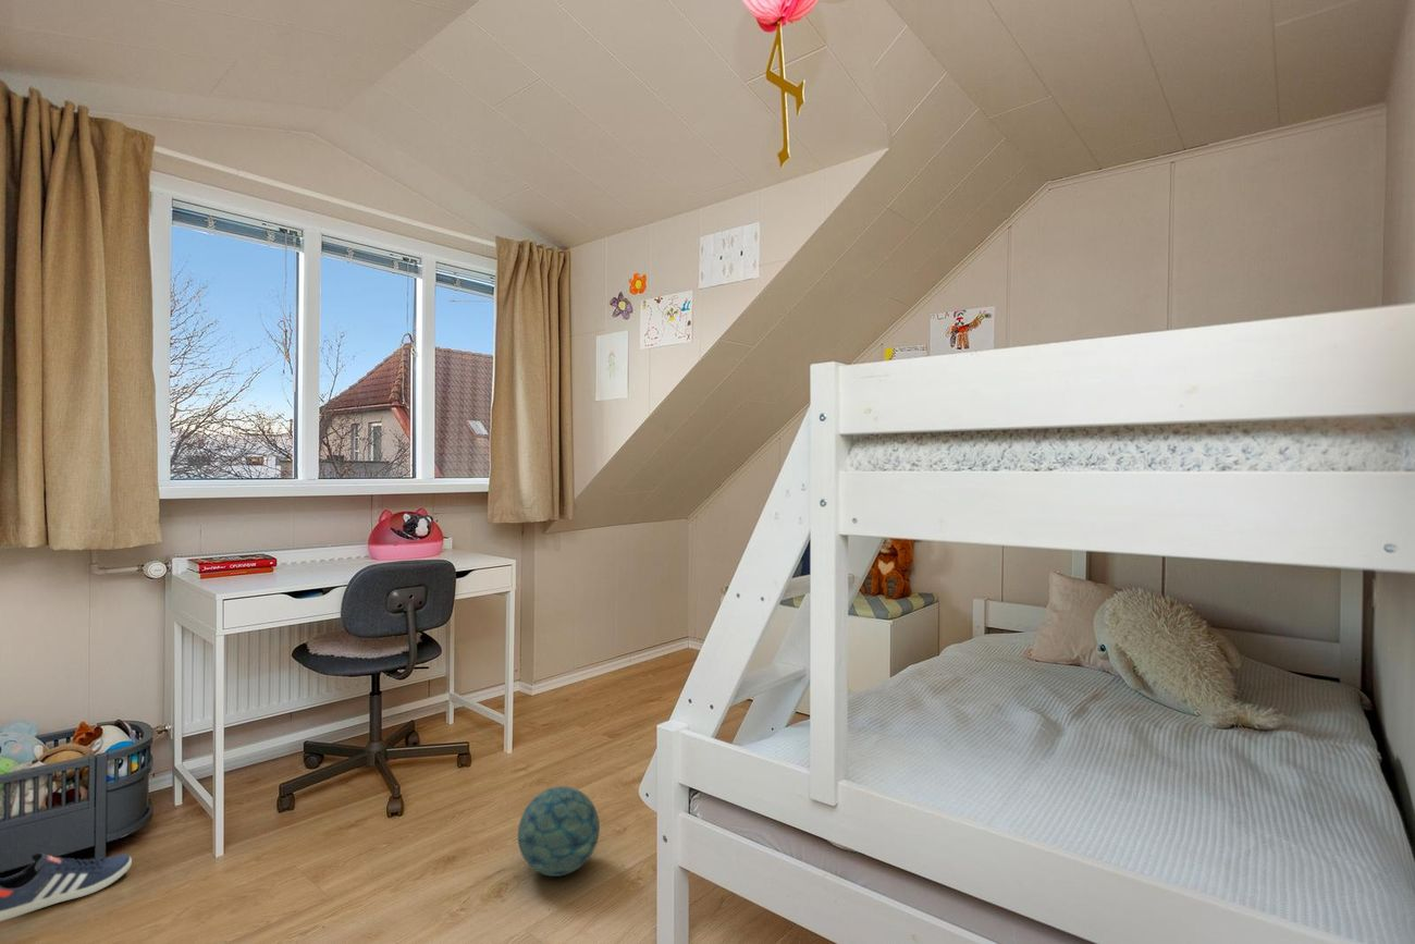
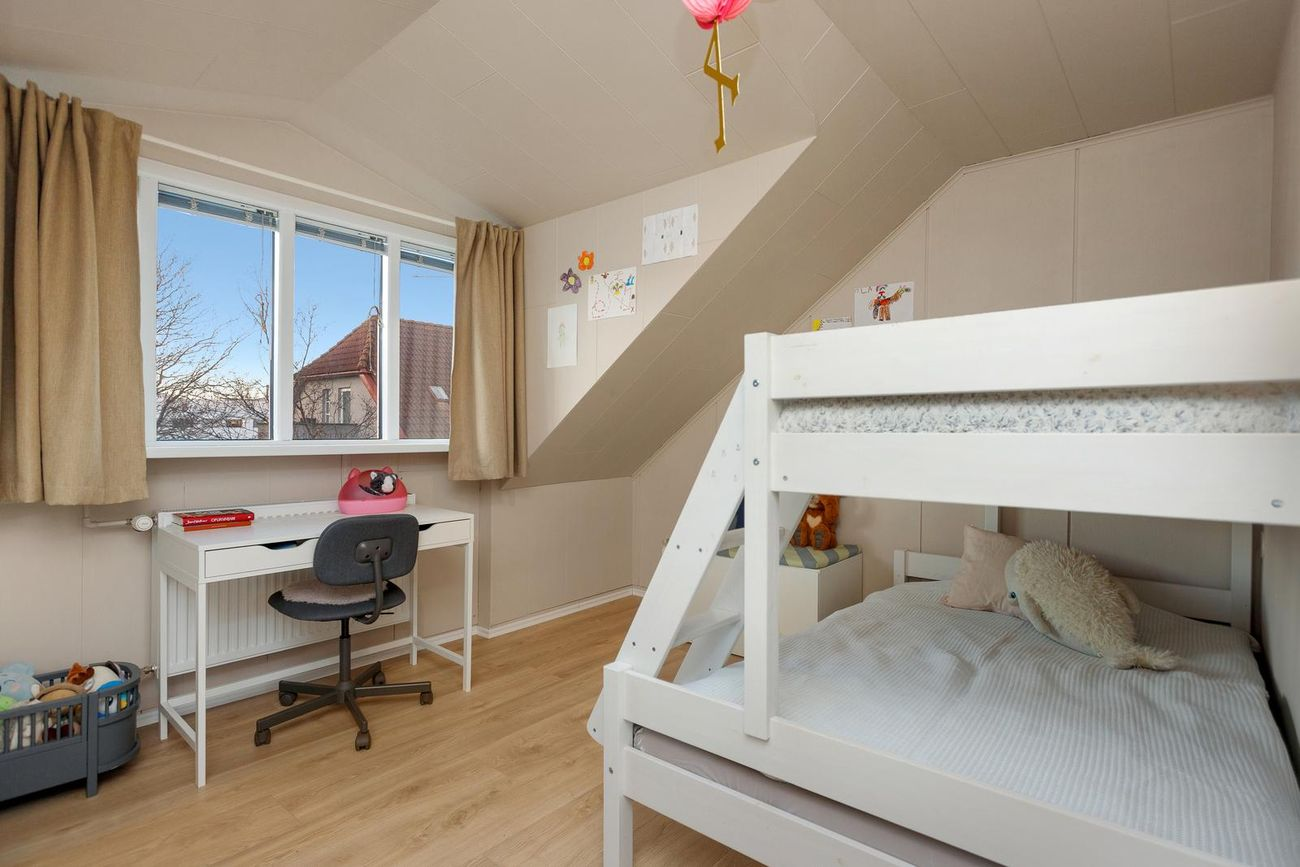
- ball (558, 830)
- sneaker (60, 872)
